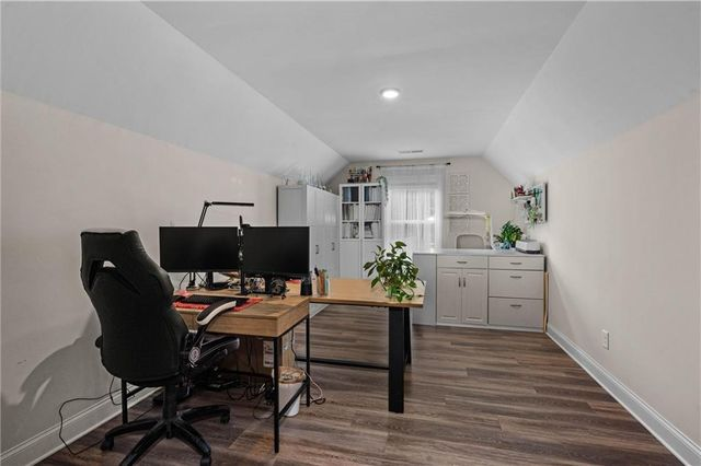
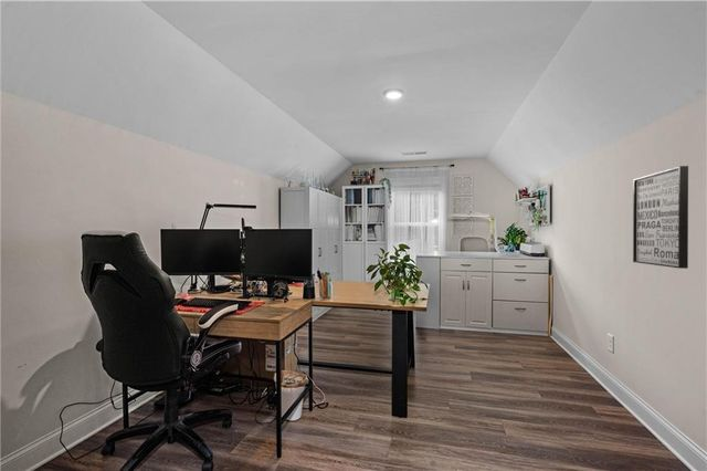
+ wall art (657, 219)
